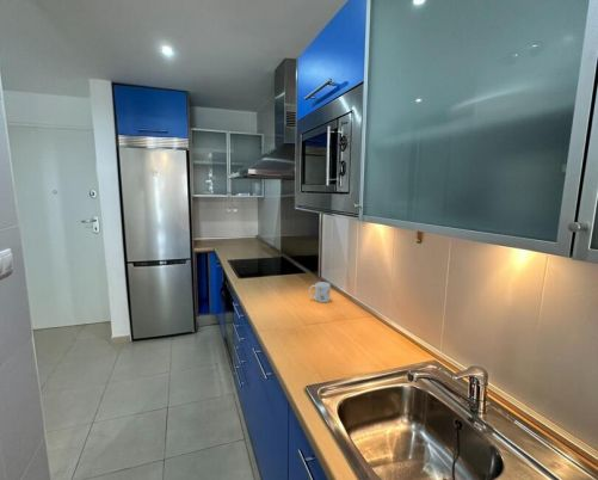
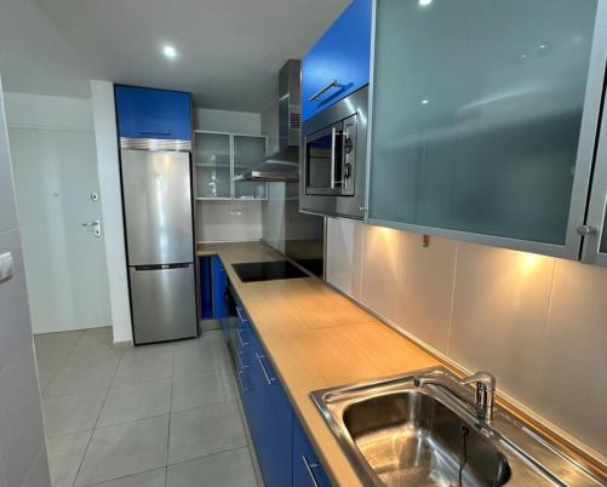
- mug (319, 291)
